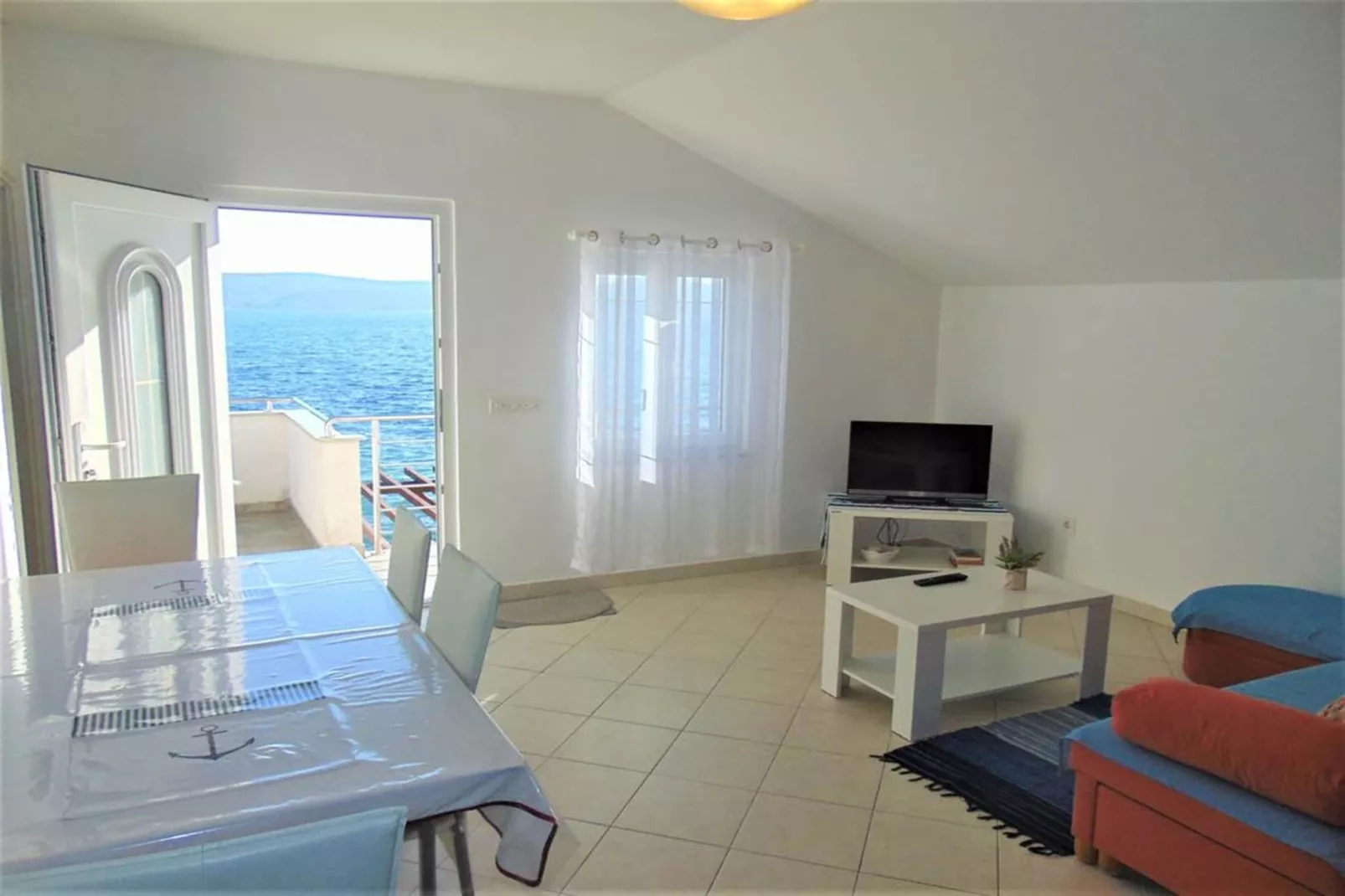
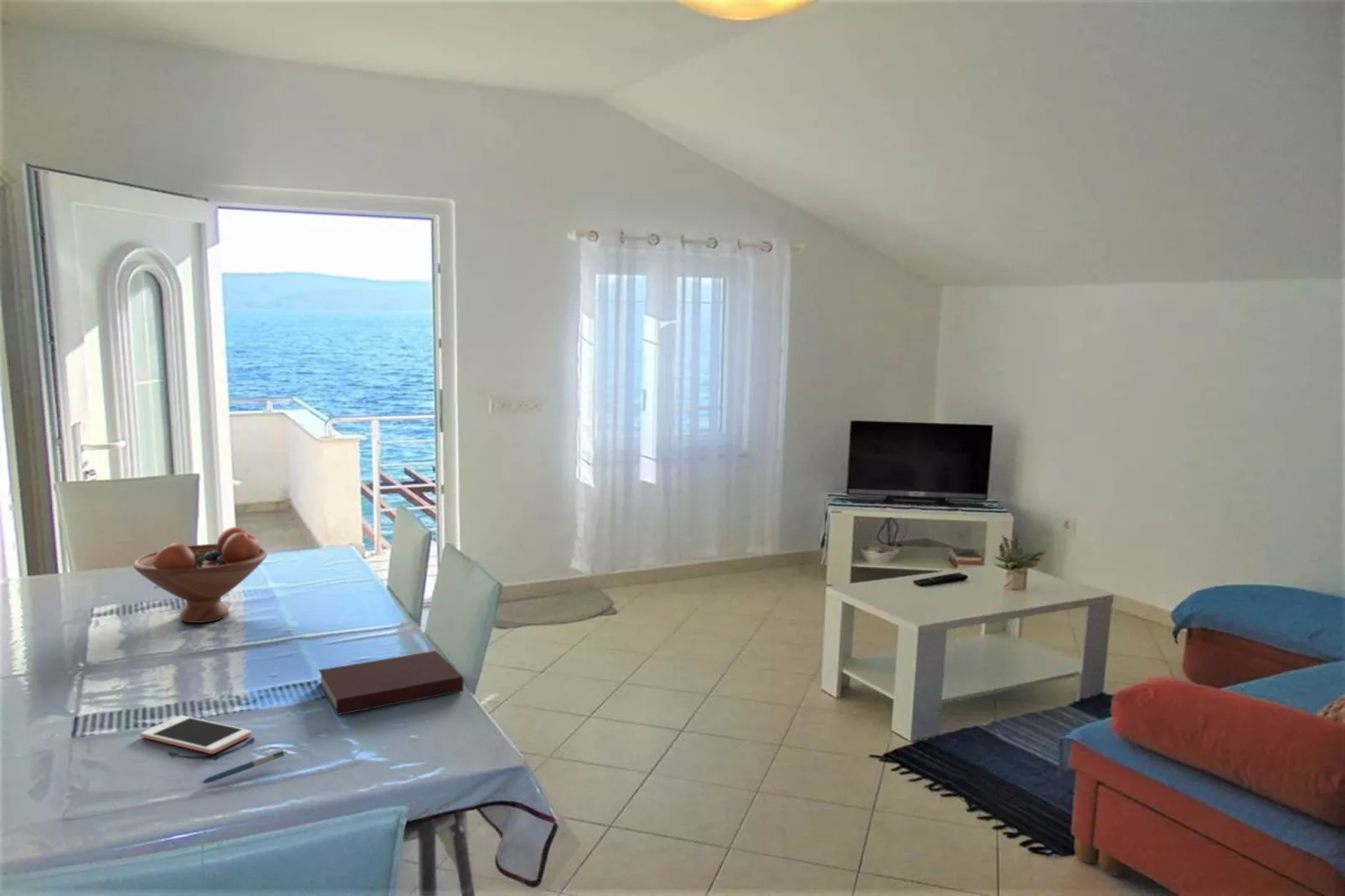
+ fruit bowl (203, 574)
+ pen (245, 766)
+ cell phone (196, 734)
+ notebook (390, 680)
